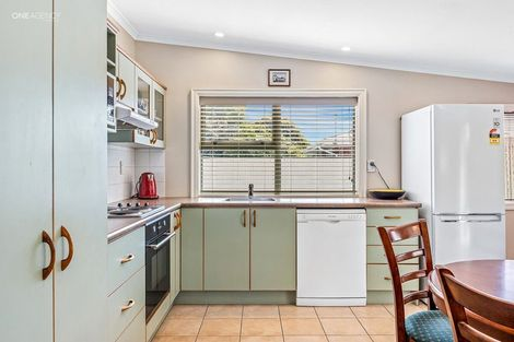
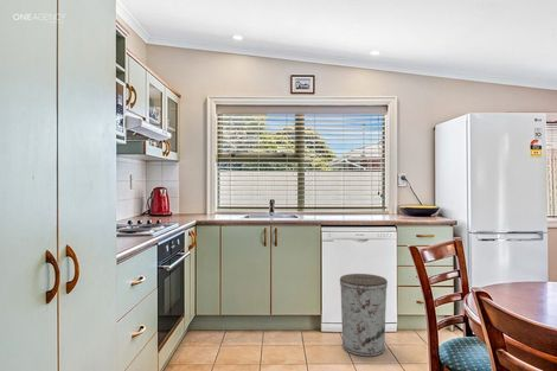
+ trash can (363, 311)
